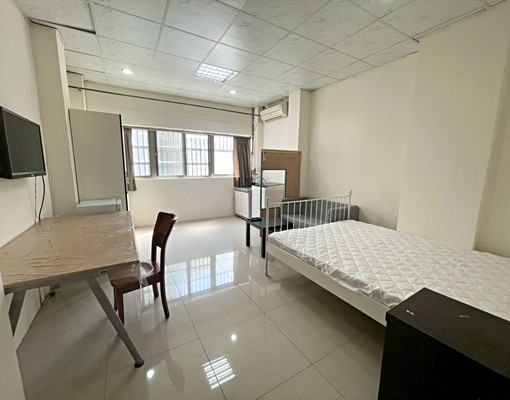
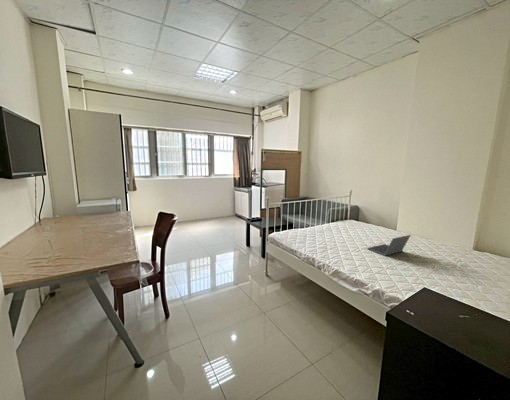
+ laptop computer (390, 243)
